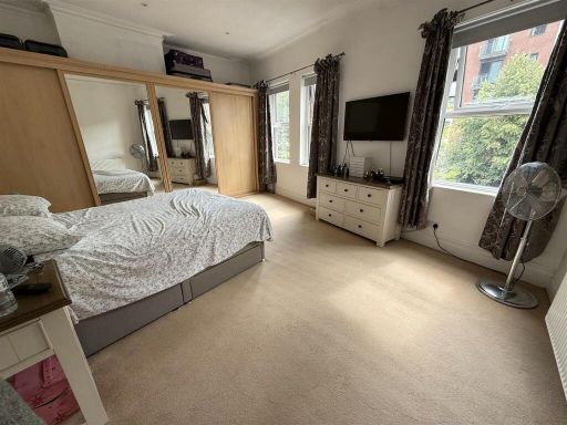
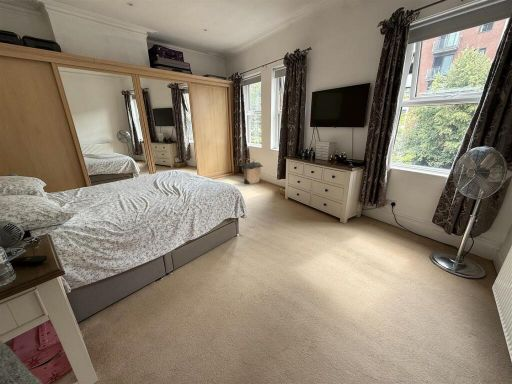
+ laundry hamper (252, 170)
